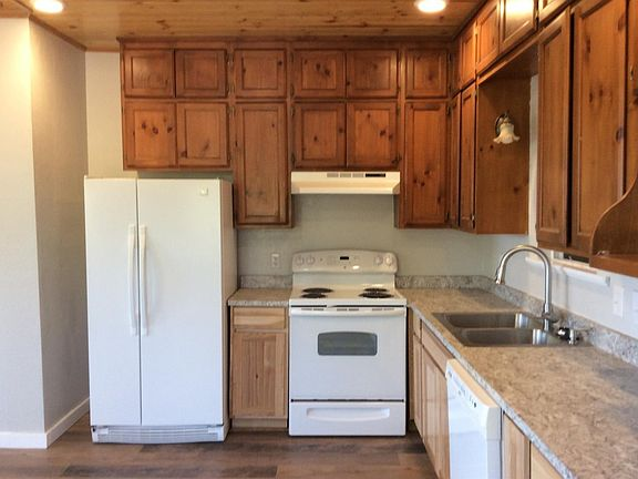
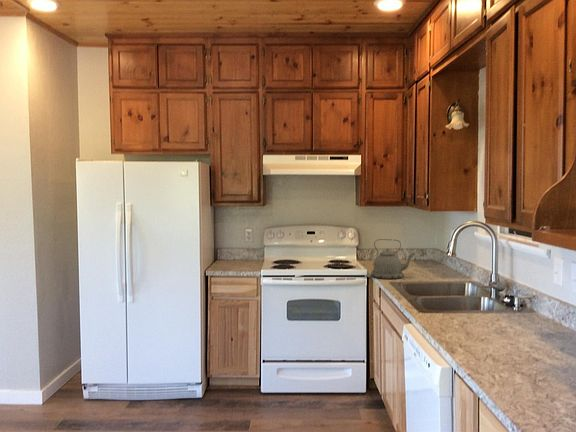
+ kettle (389, 257)
